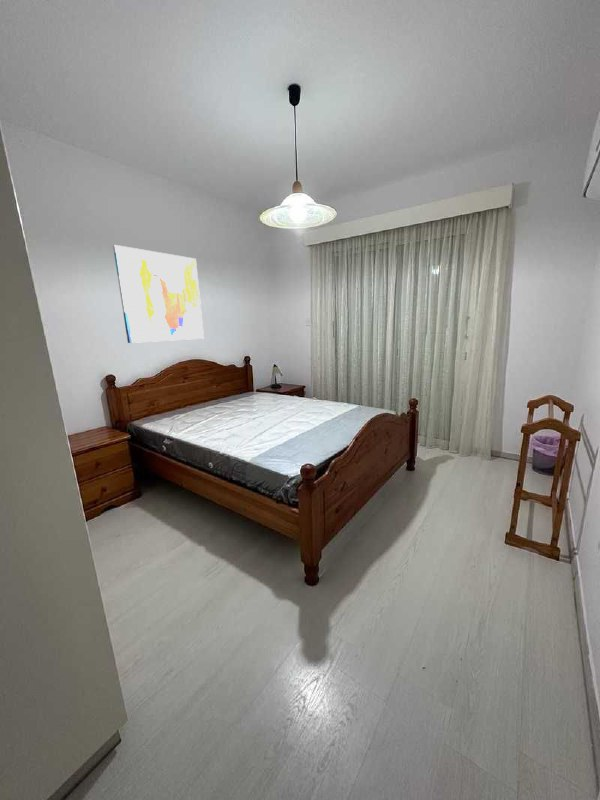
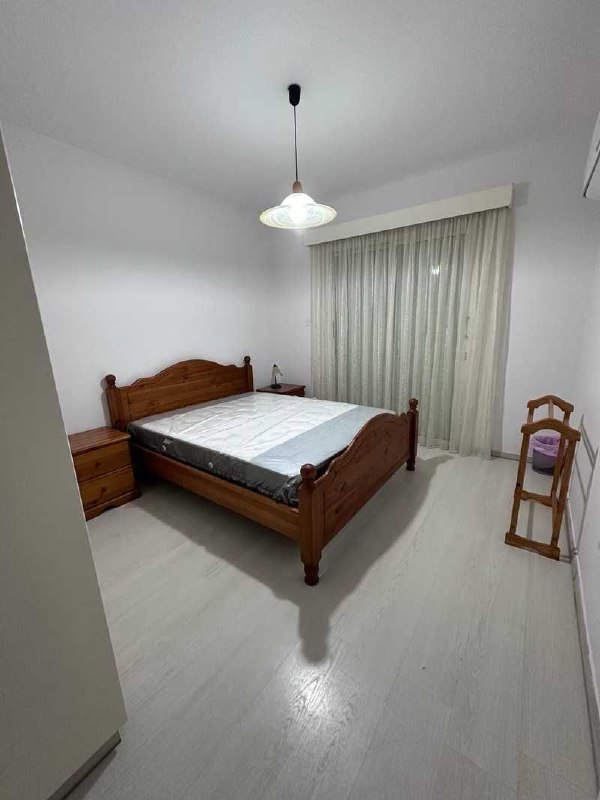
- wall art (164, 297)
